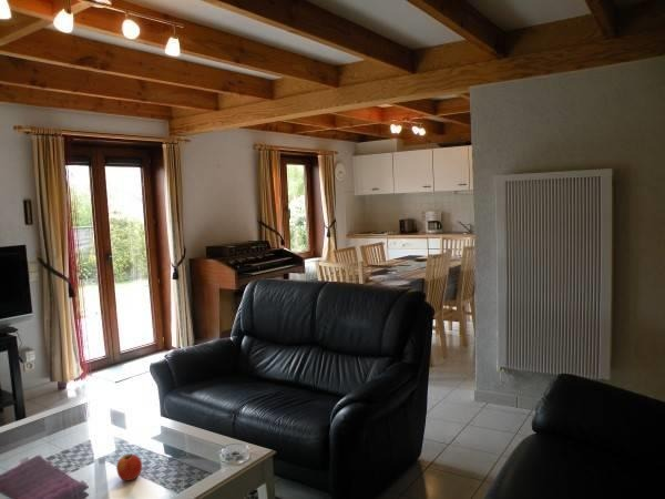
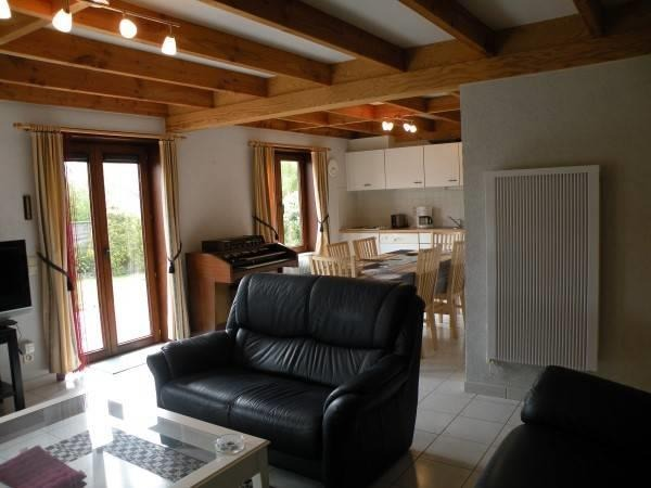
- apple (129, 466)
